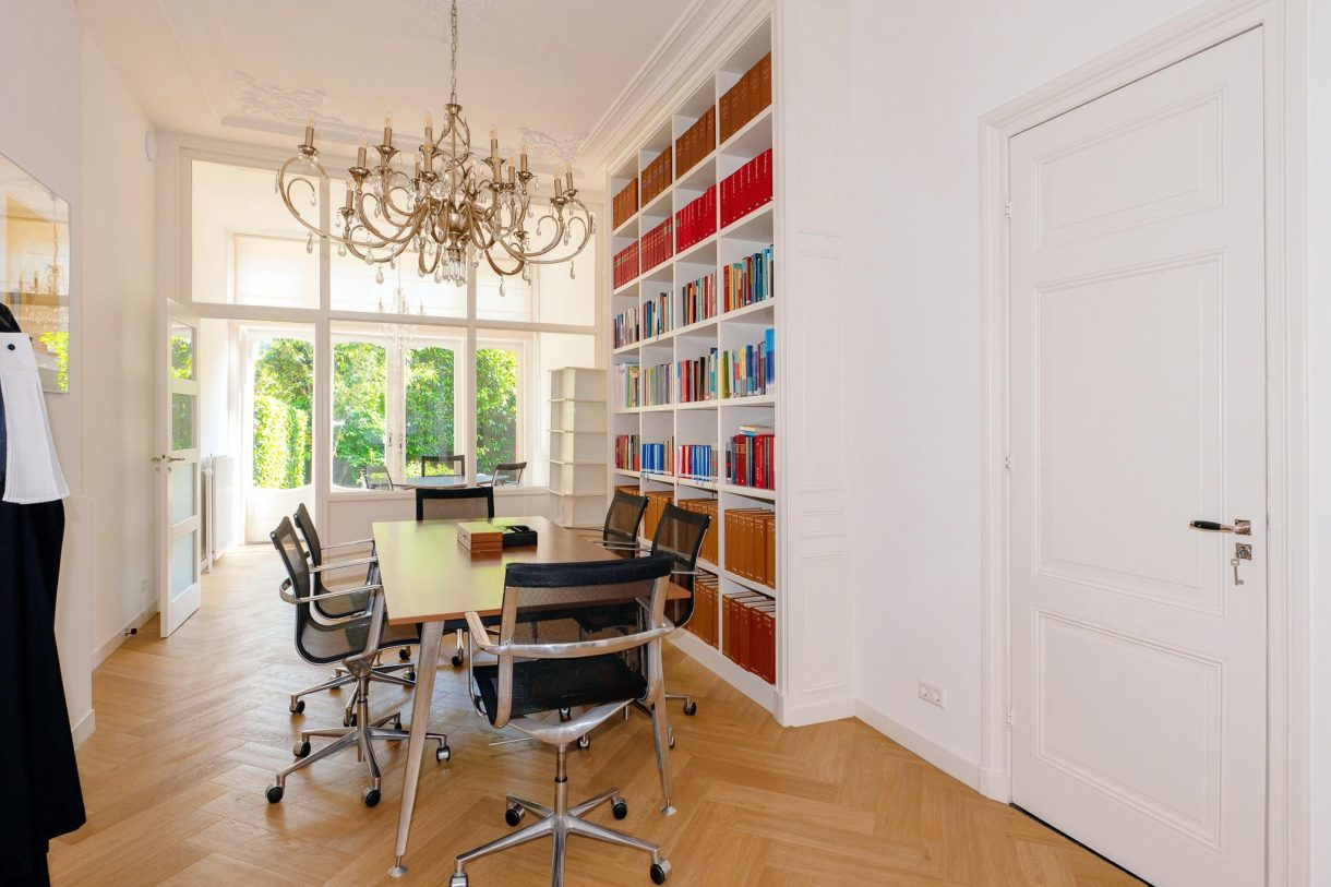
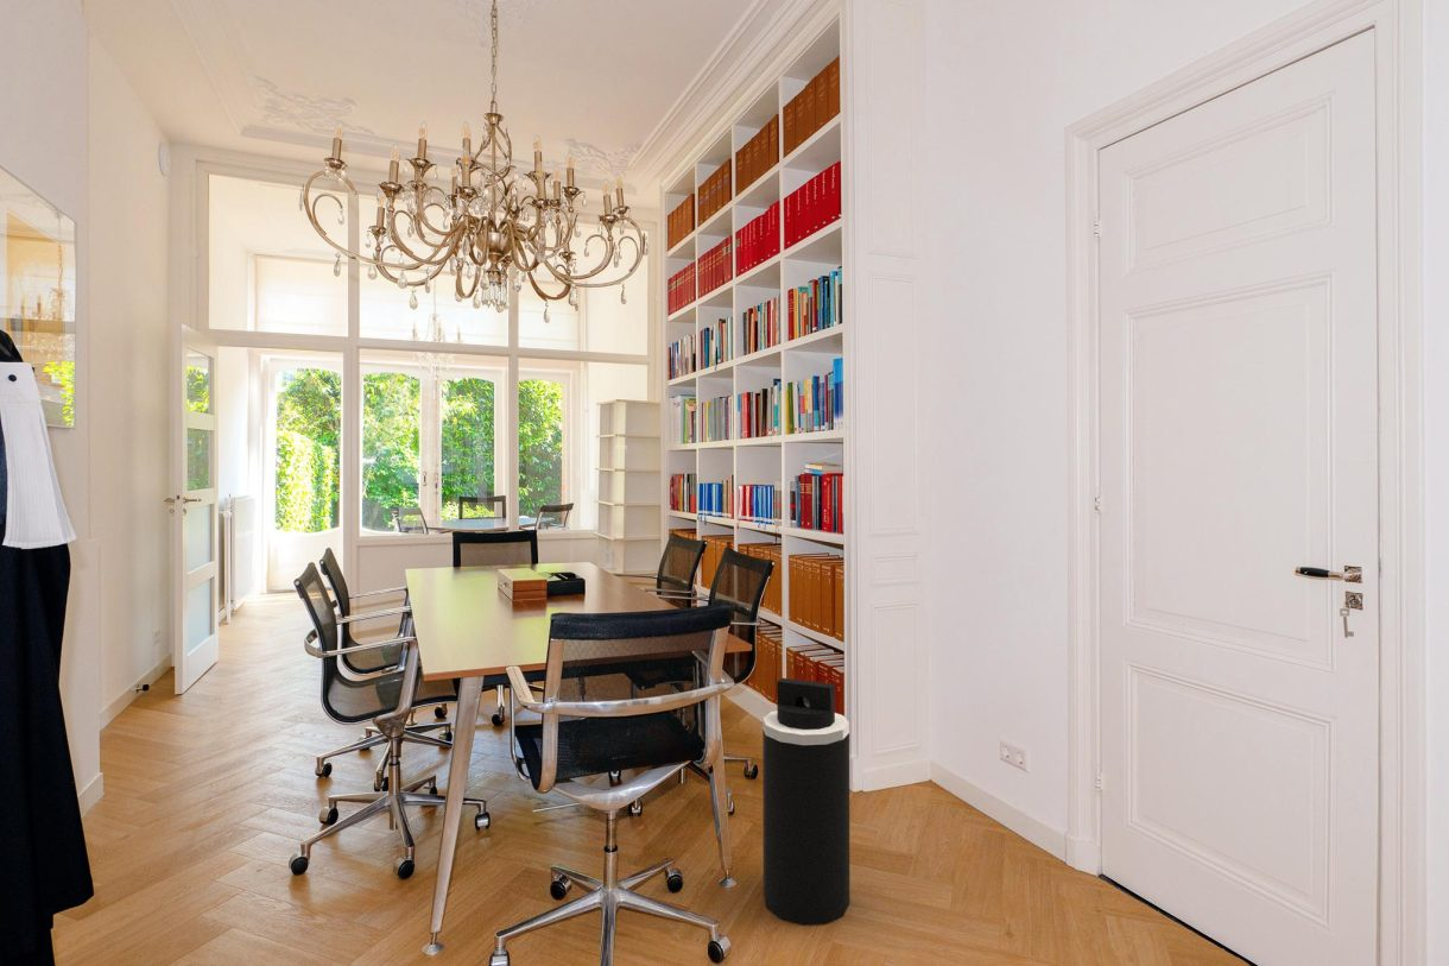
+ trash can (805, 790)
